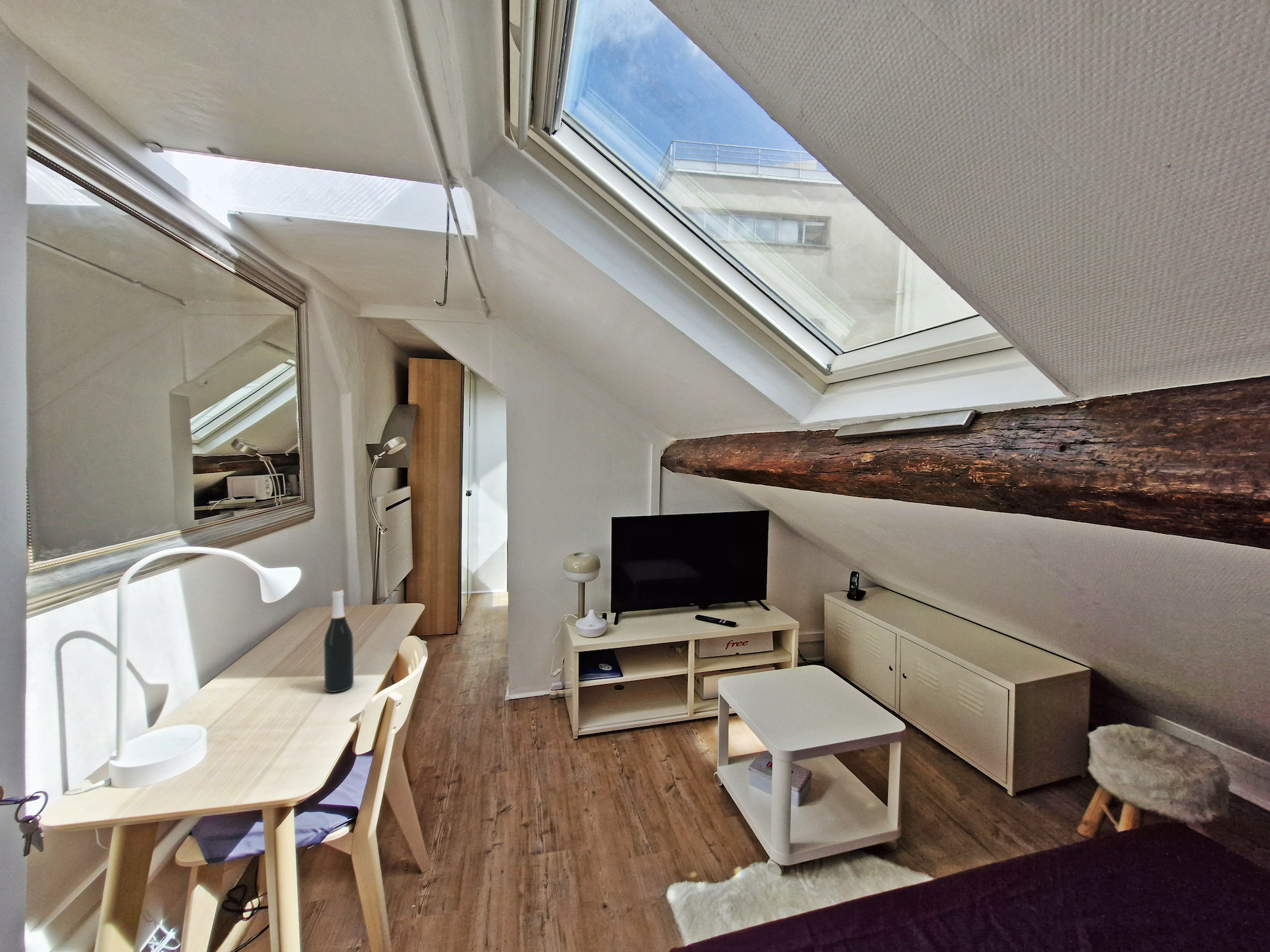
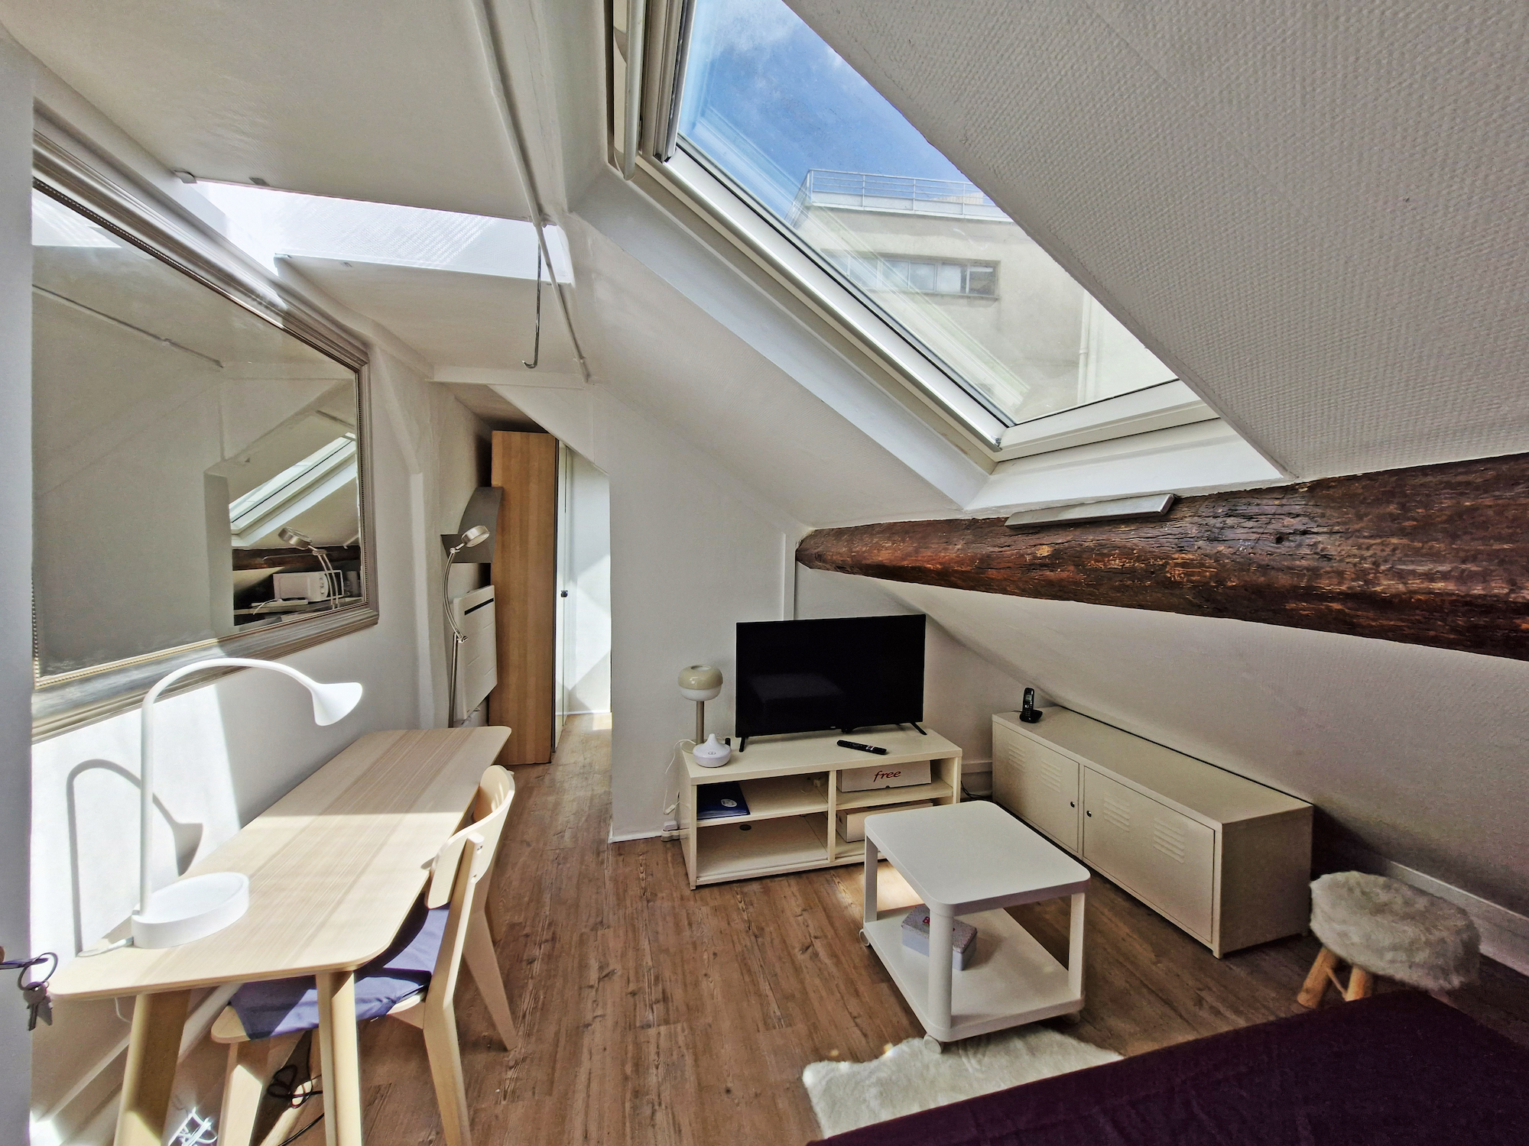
- wine bottle (338, 638)
